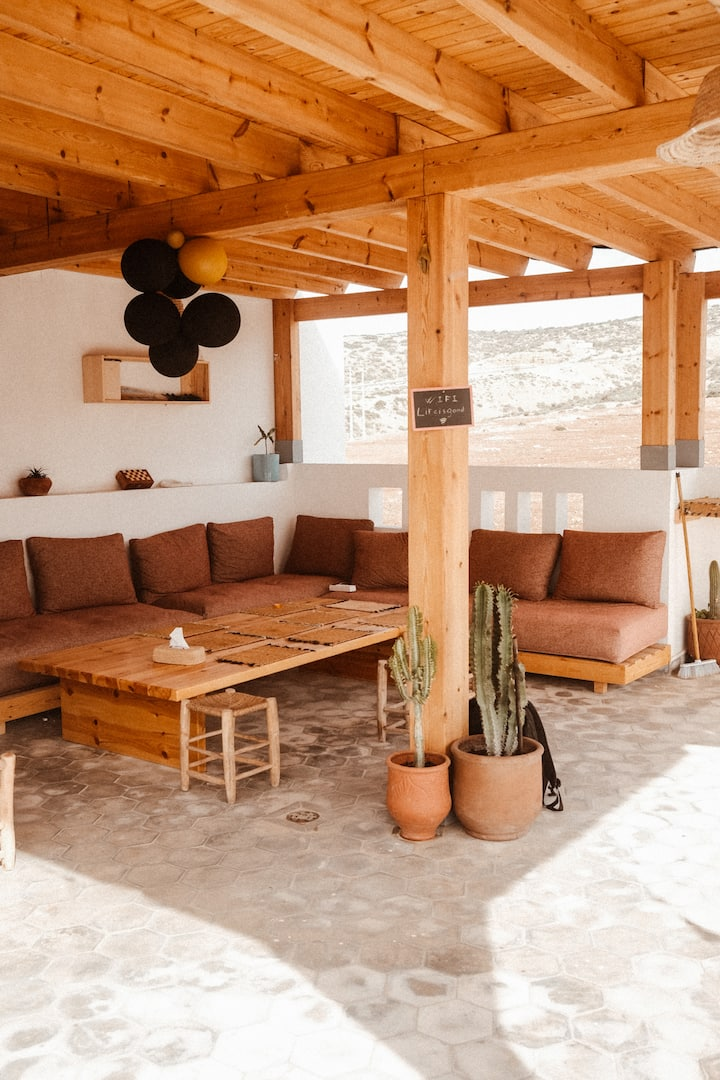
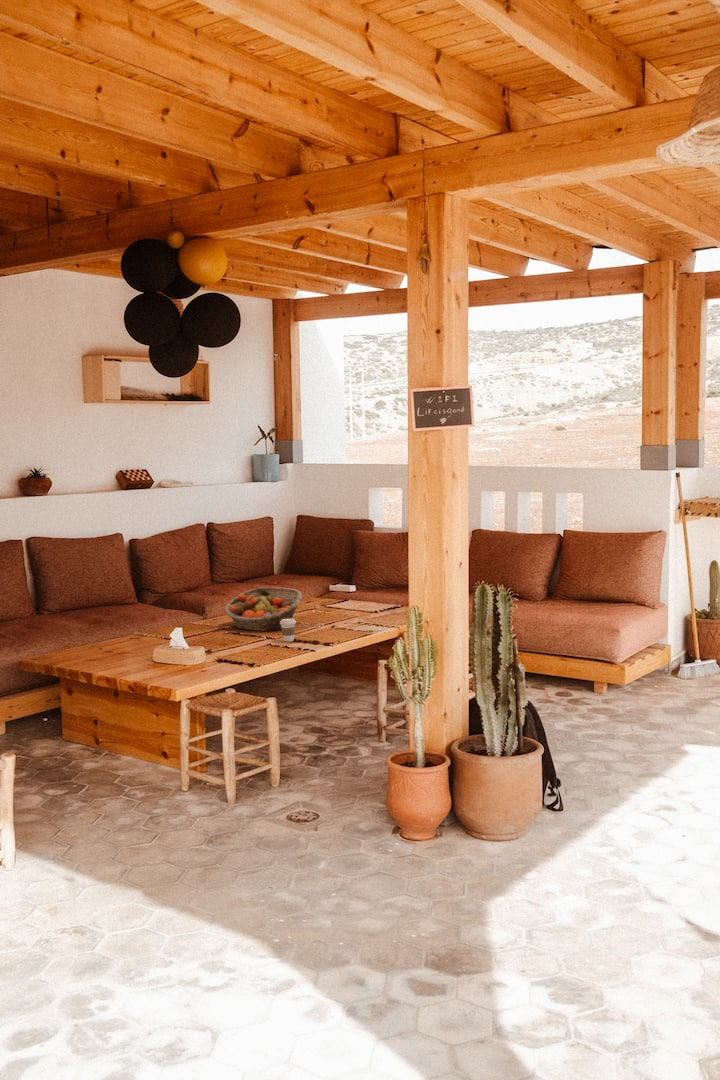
+ coffee cup (288, 629)
+ fruit basket (263, 608)
